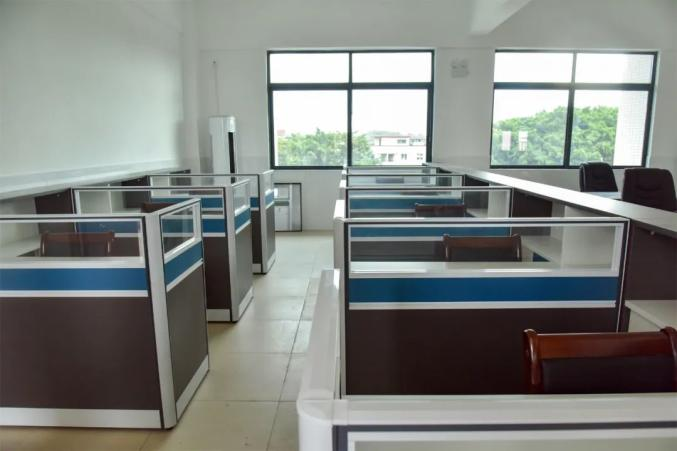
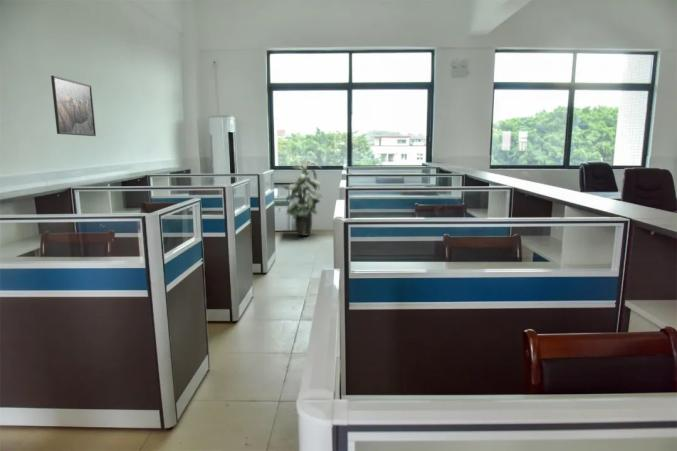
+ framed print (75, 108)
+ indoor plant (301, 195)
